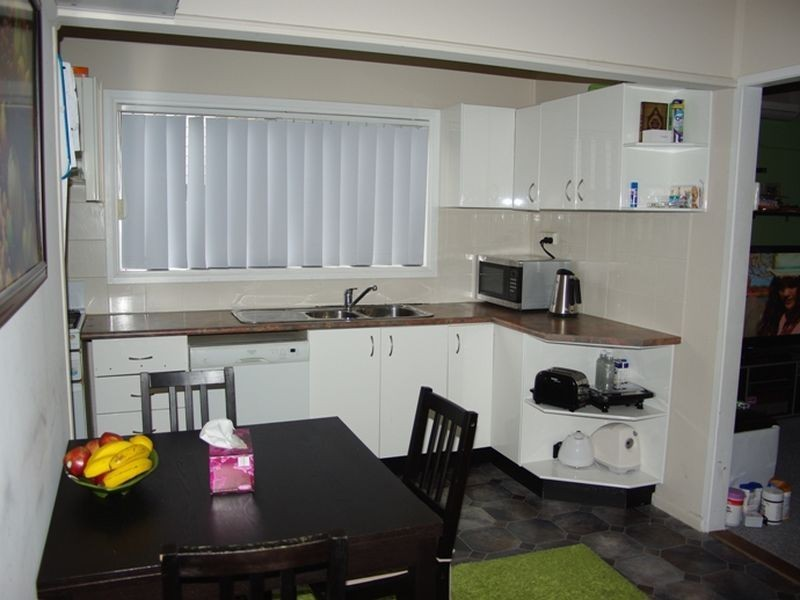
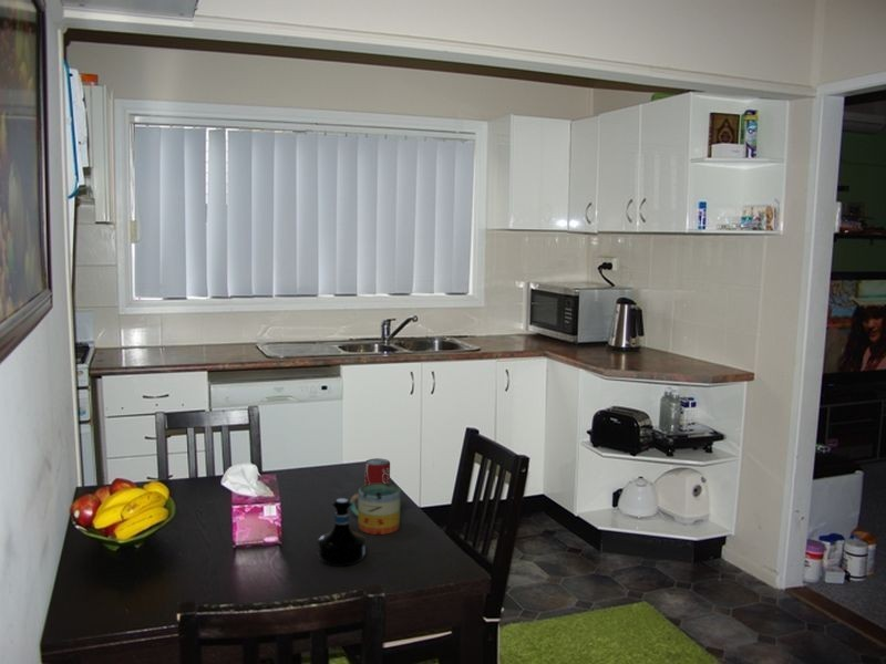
+ mug (373, 507)
+ tequila bottle (341, 528)
+ beverage can (377, 481)
